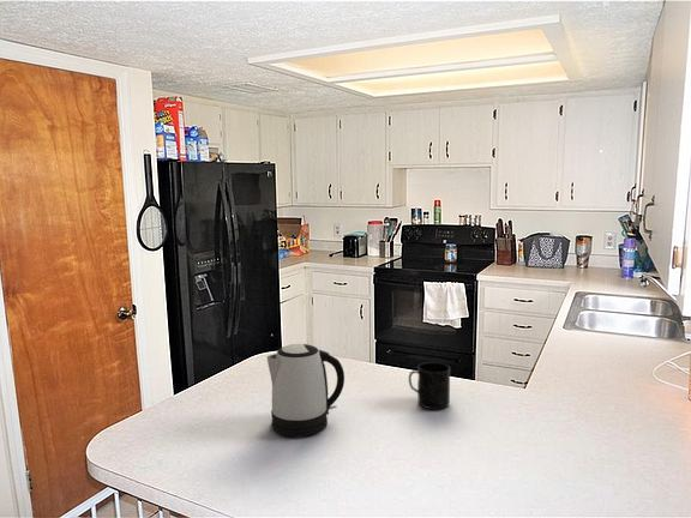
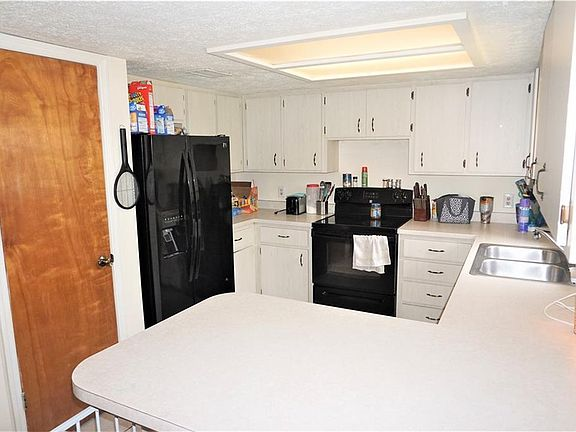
- kettle (306, 385)
- mug (428, 385)
